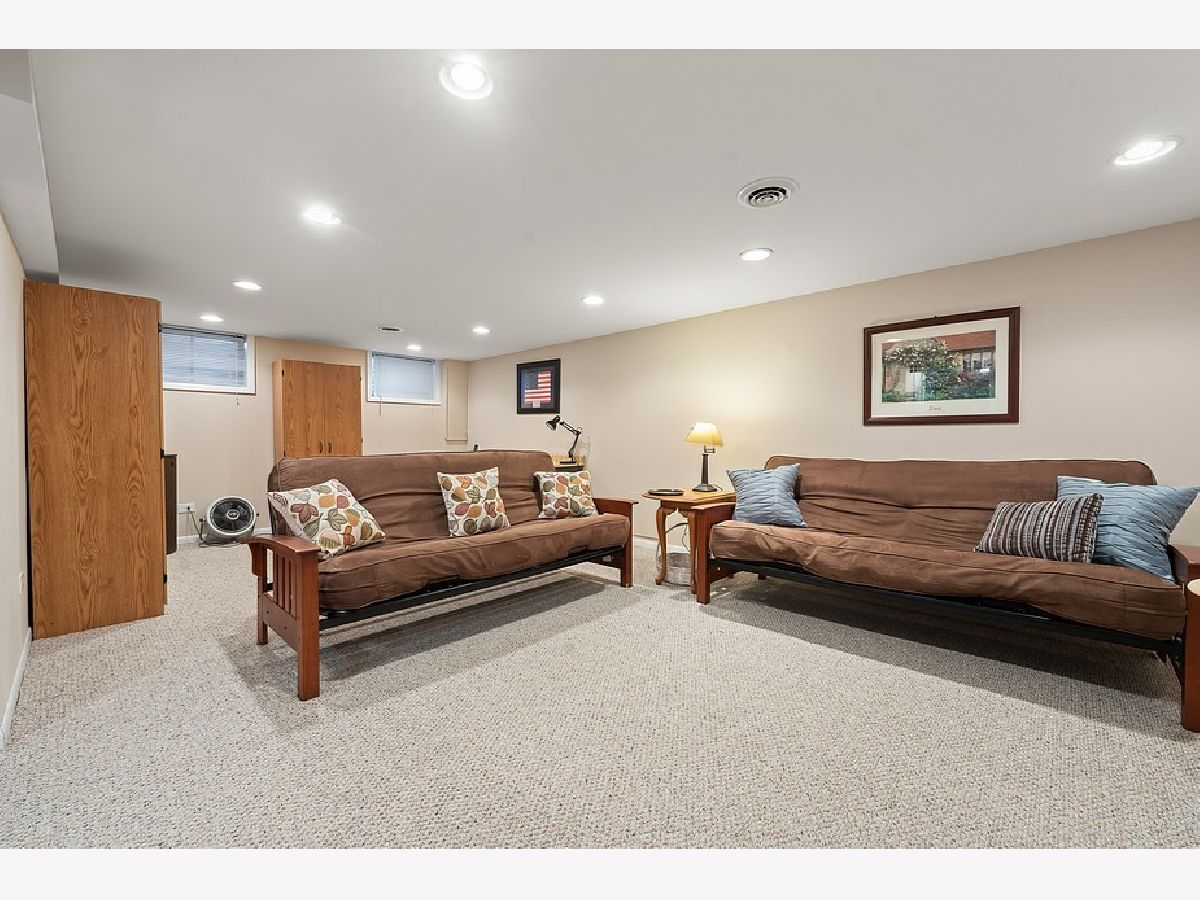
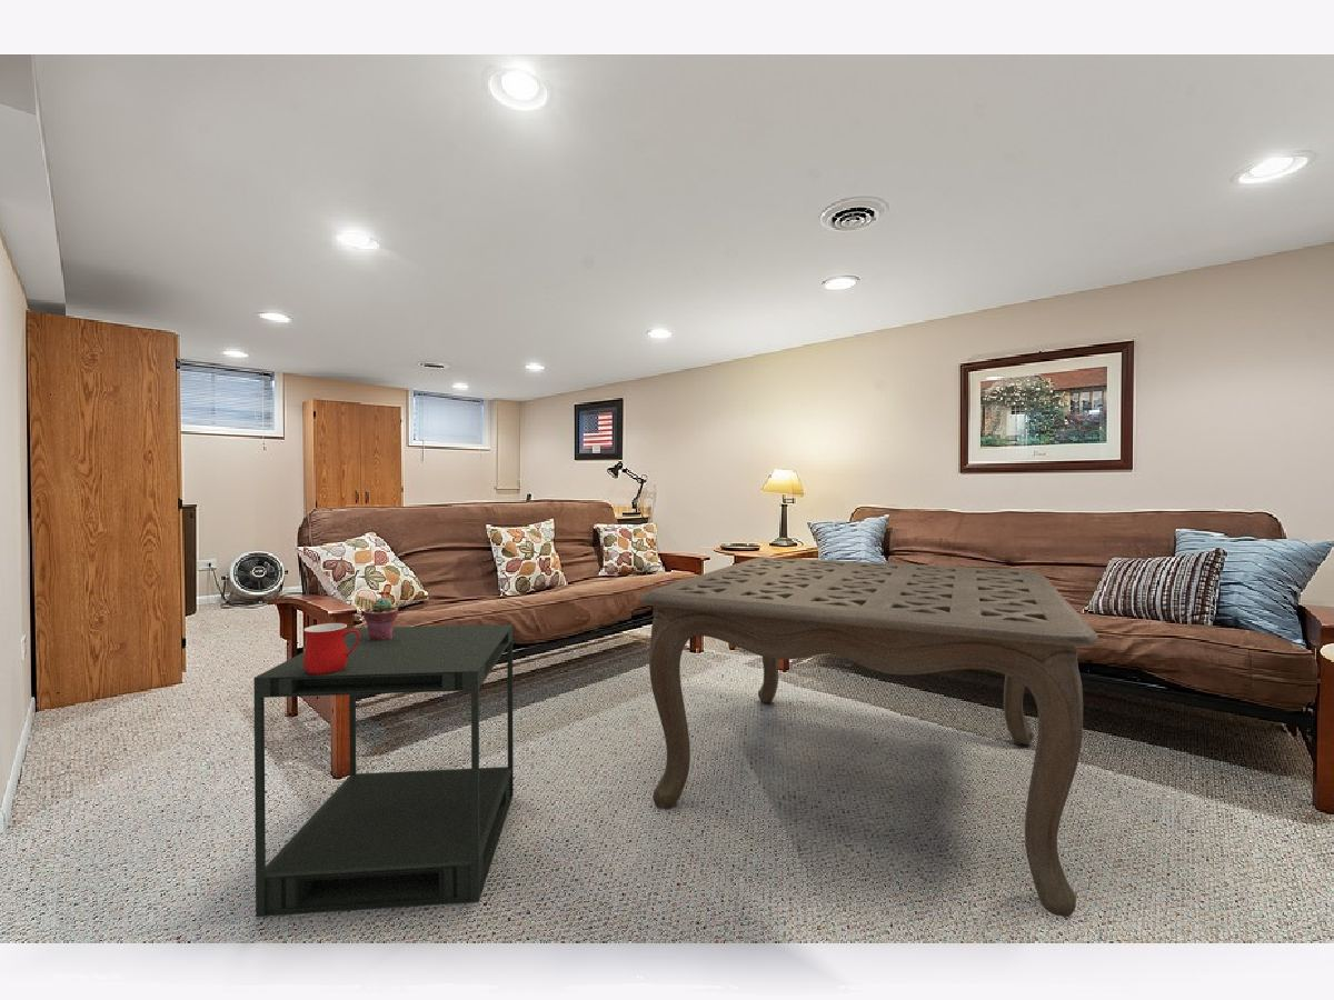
+ mug (331, 647)
+ side table (405, 771)
+ coffee table (866, 667)
+ potted succulent (380, 617)
